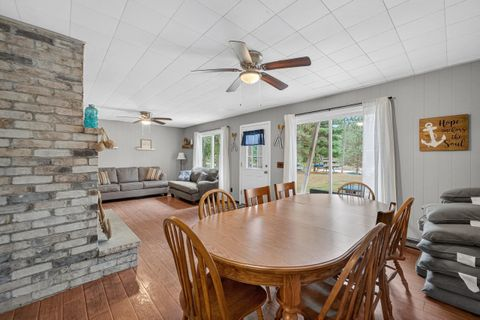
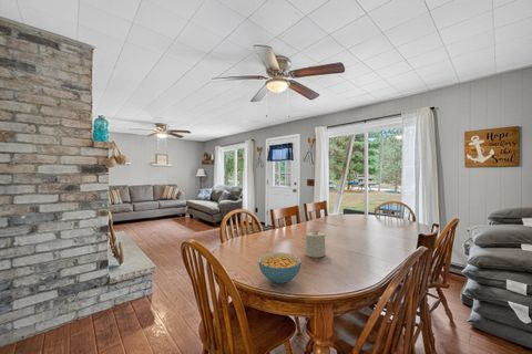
+ cereal bowl (279, 270)
+ candle (315, 242)
